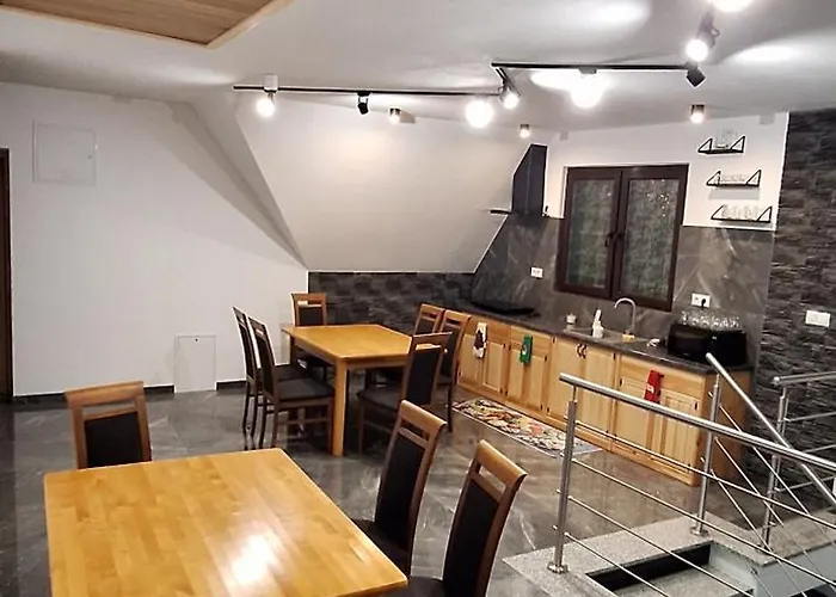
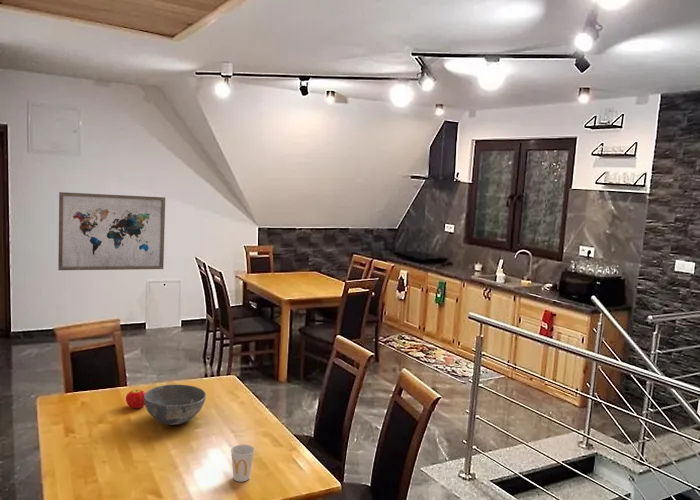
+ fruit (136, 397)
+ bowl (174, 407)
+ cup (242, 463)
+ wall art (113, 232)
